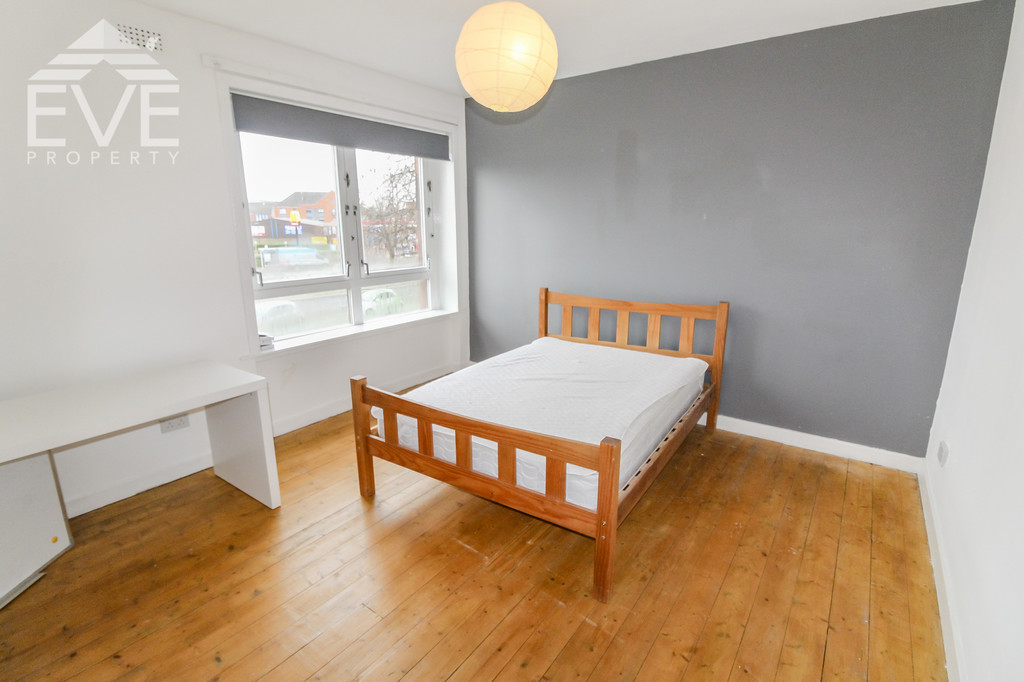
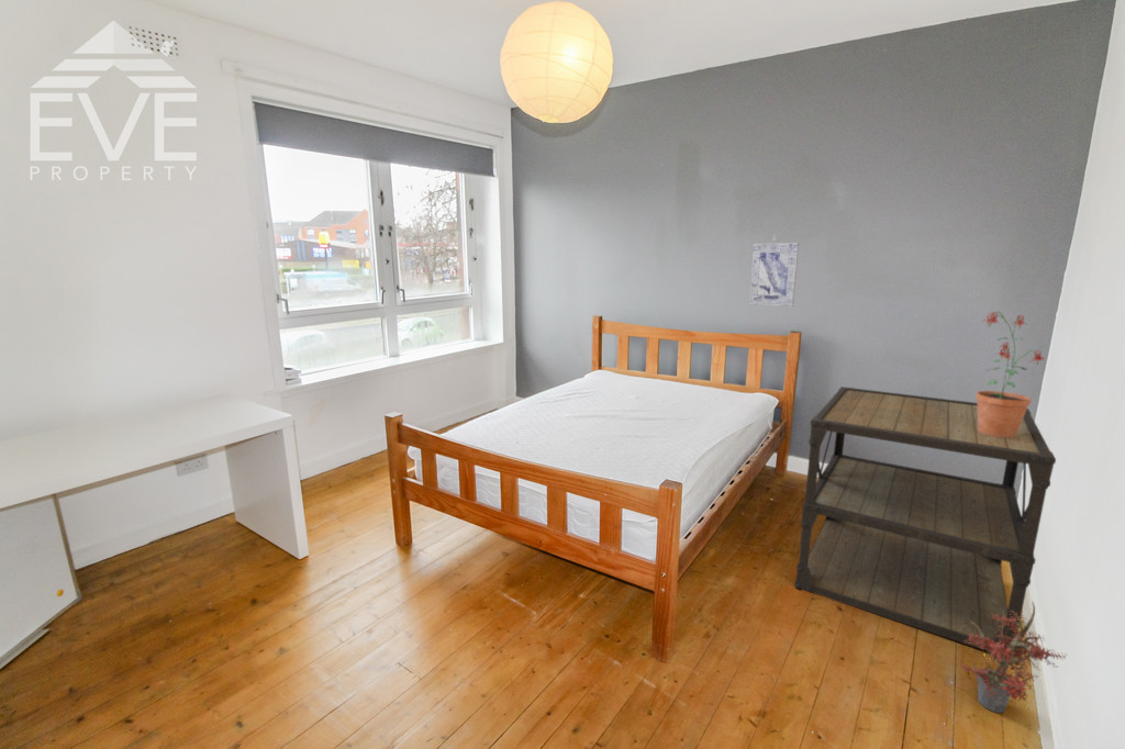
+ potted plant (1006, 653)
+ shelving unit (911, 498)
+ wall art (773, 275)
+ potted plant (1009, 372)
